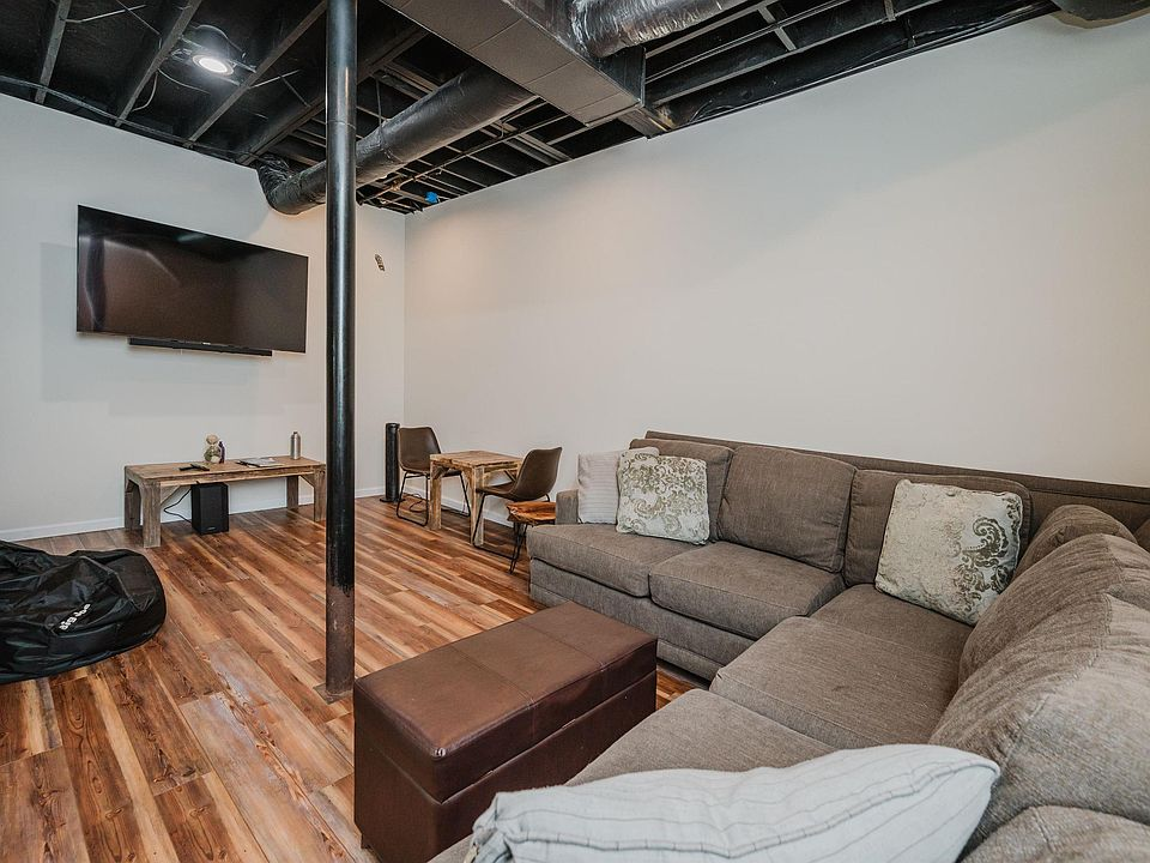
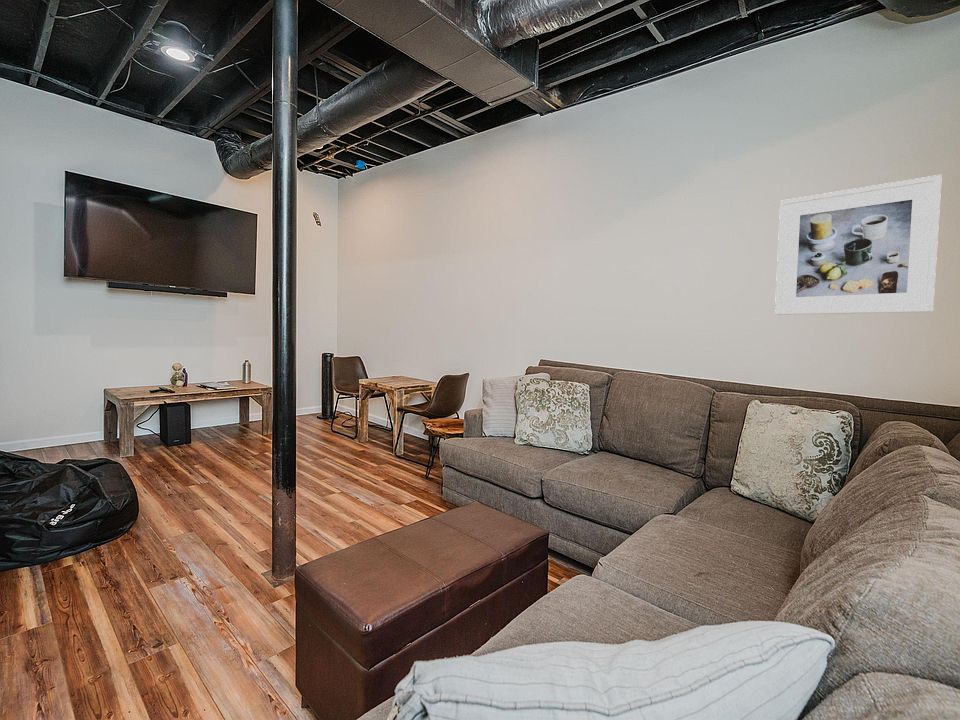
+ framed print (850, 251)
